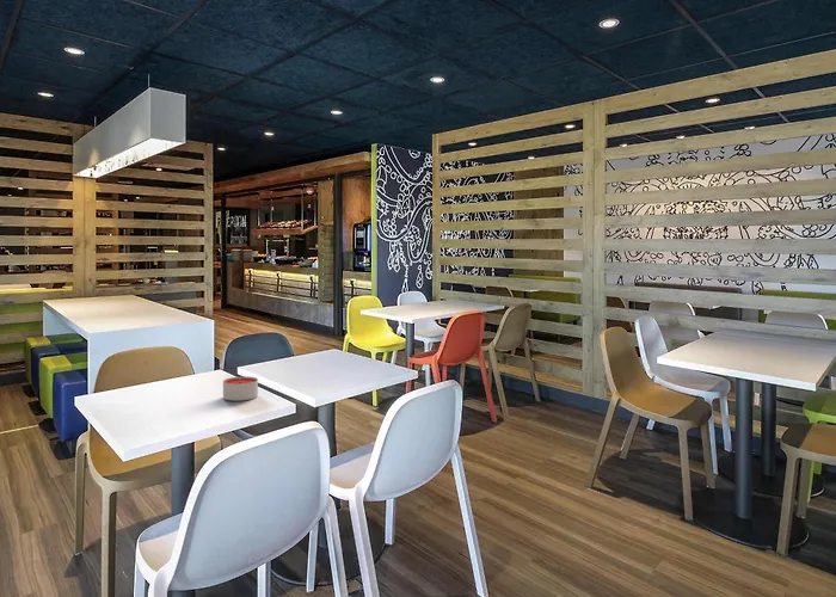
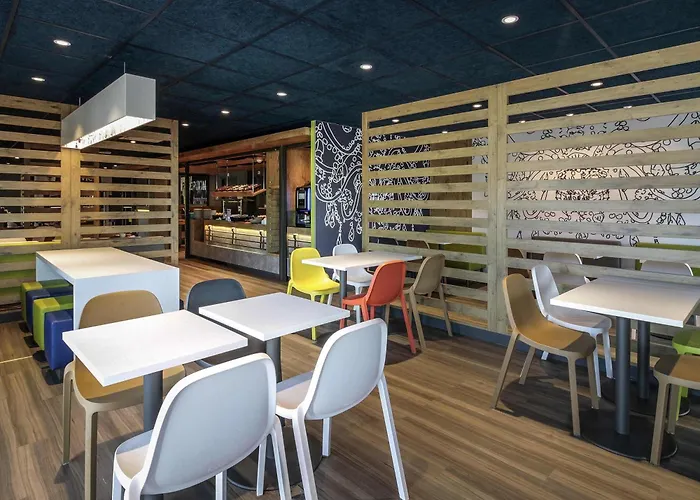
- candle (240, 387)
